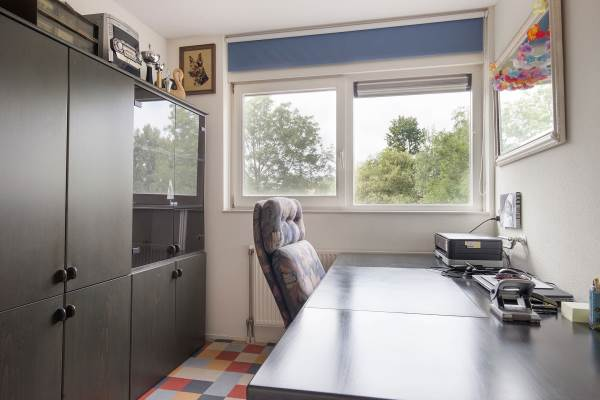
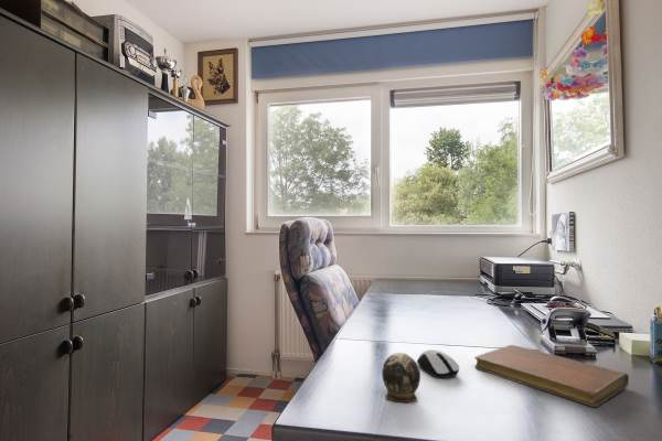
+ decorative egg (401, 375)
+ computer mouse (436, 361)
+ notebook (546, 369)
